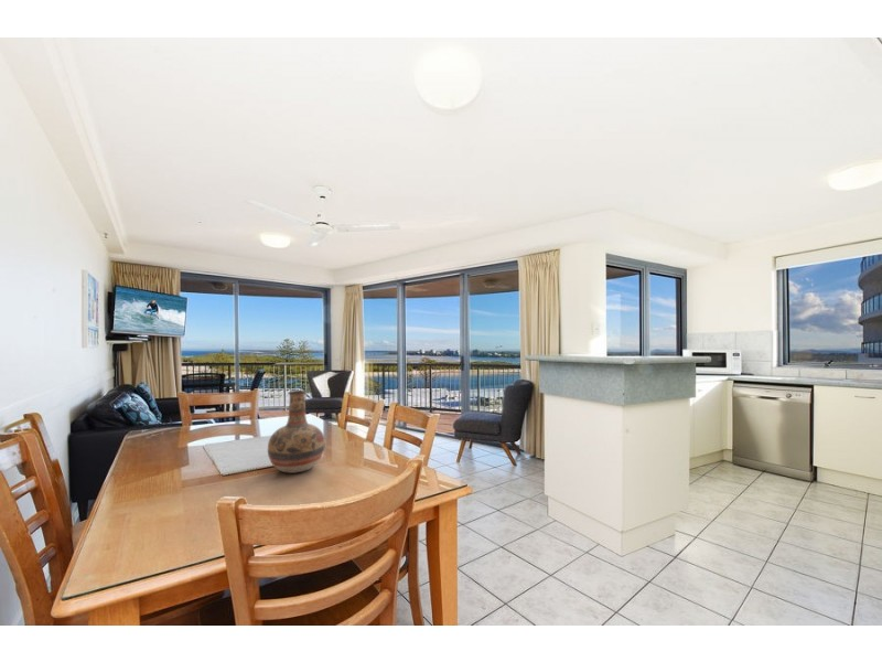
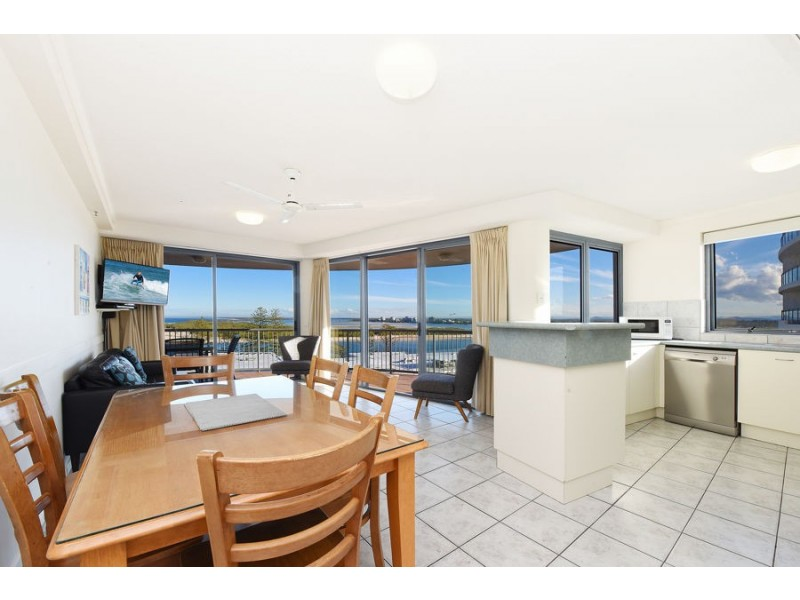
- vase (297, 429)
